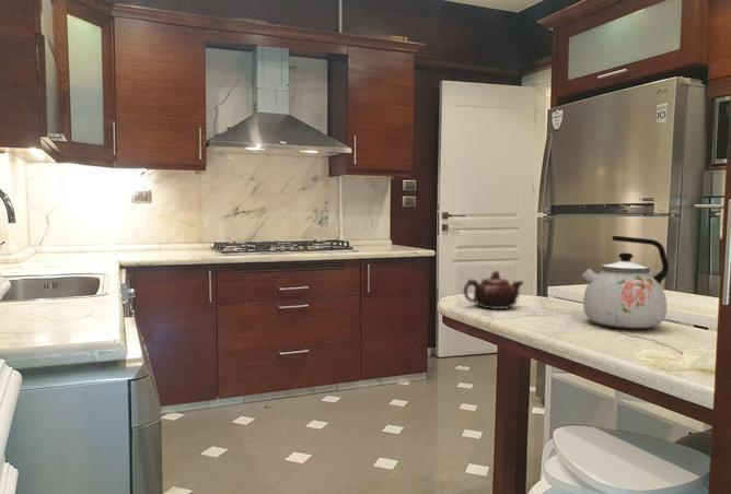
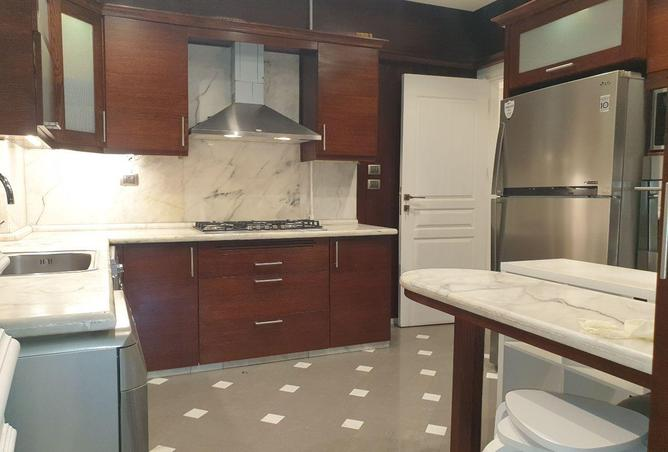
- teapot (492, 289)
- kettle (624, 280)
